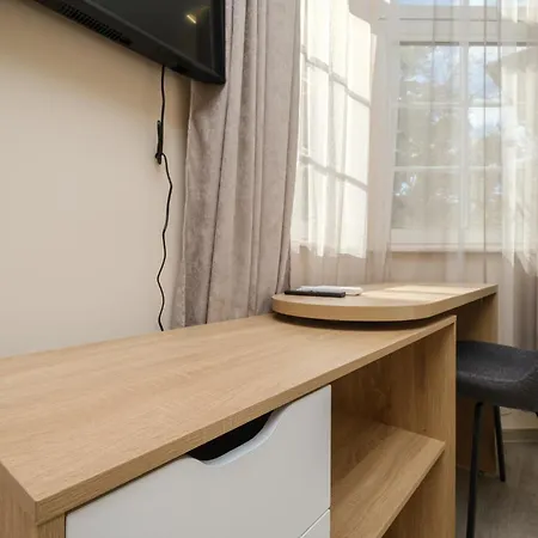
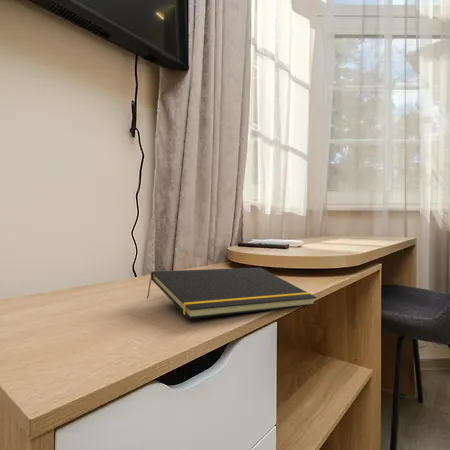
+ notepad (231, 287)
